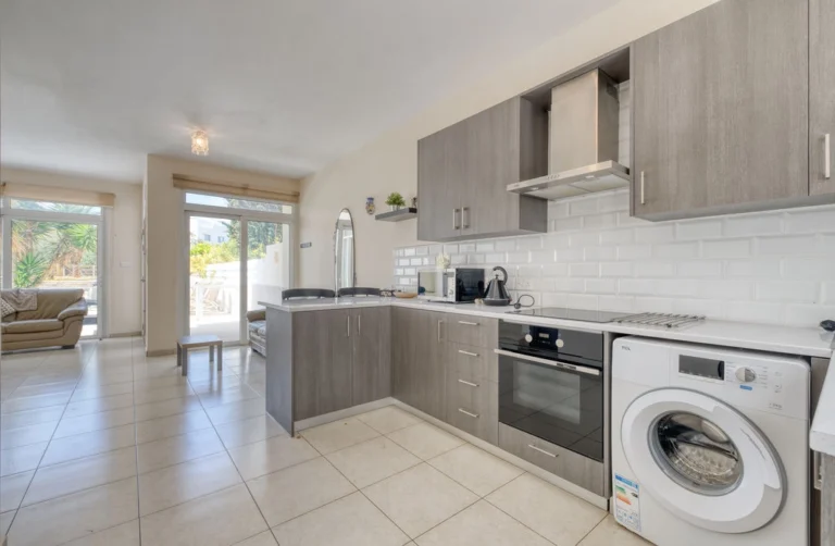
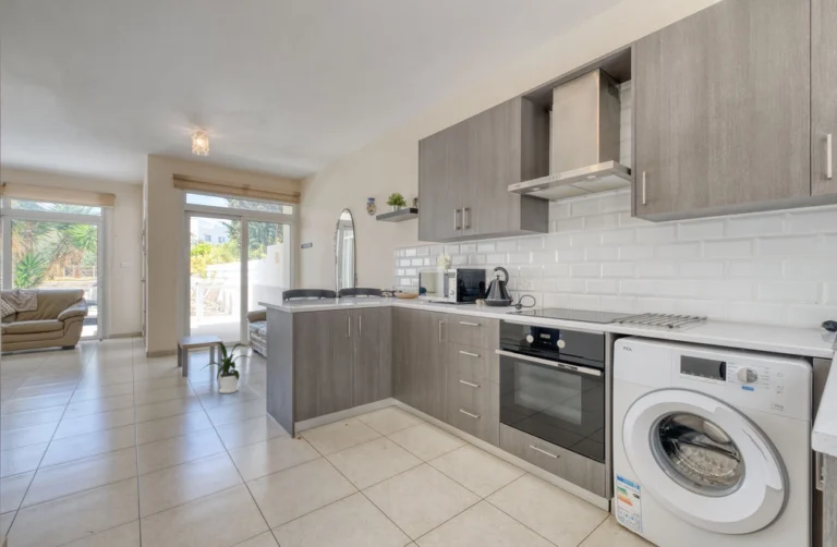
+ house plant (228, 365)
